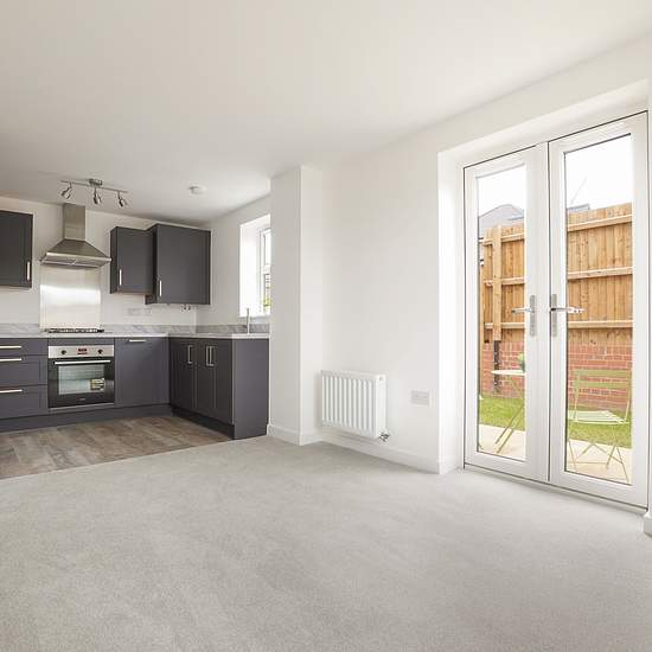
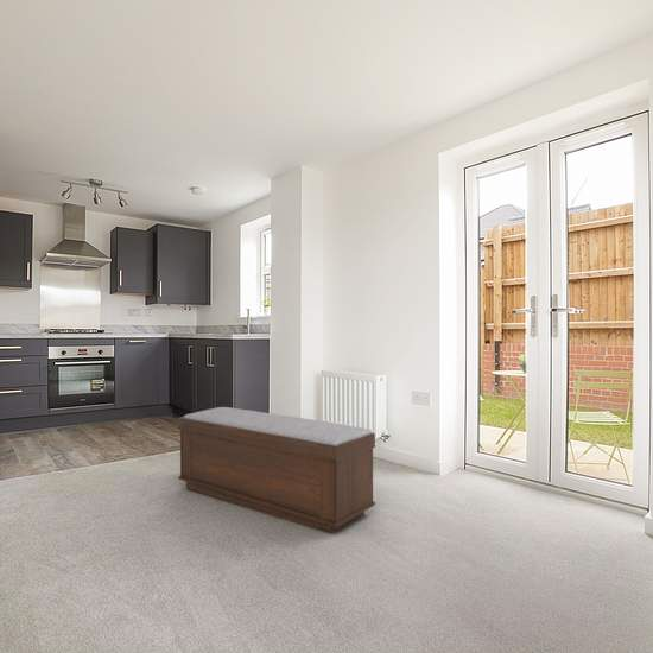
+ bench (270, 458)
